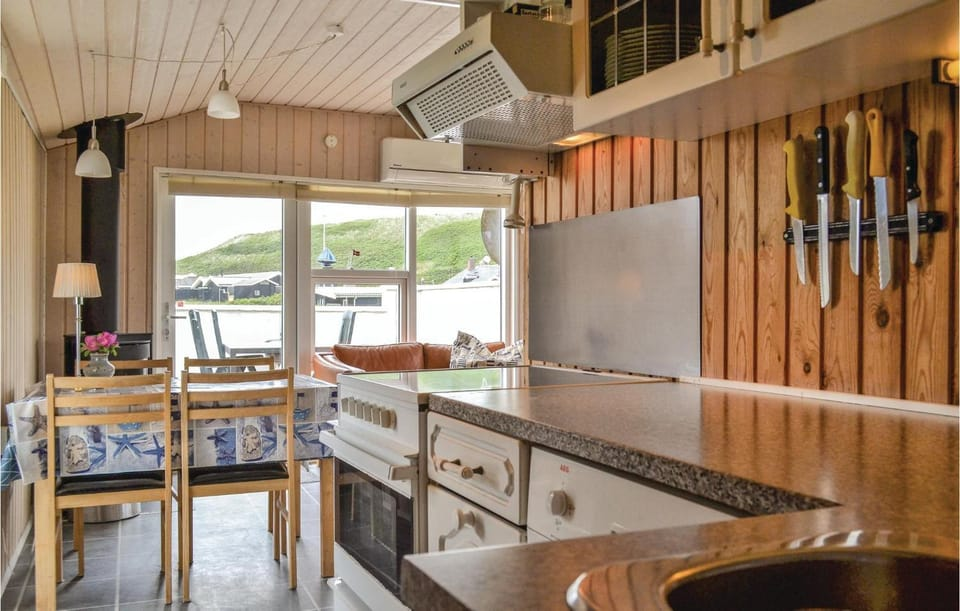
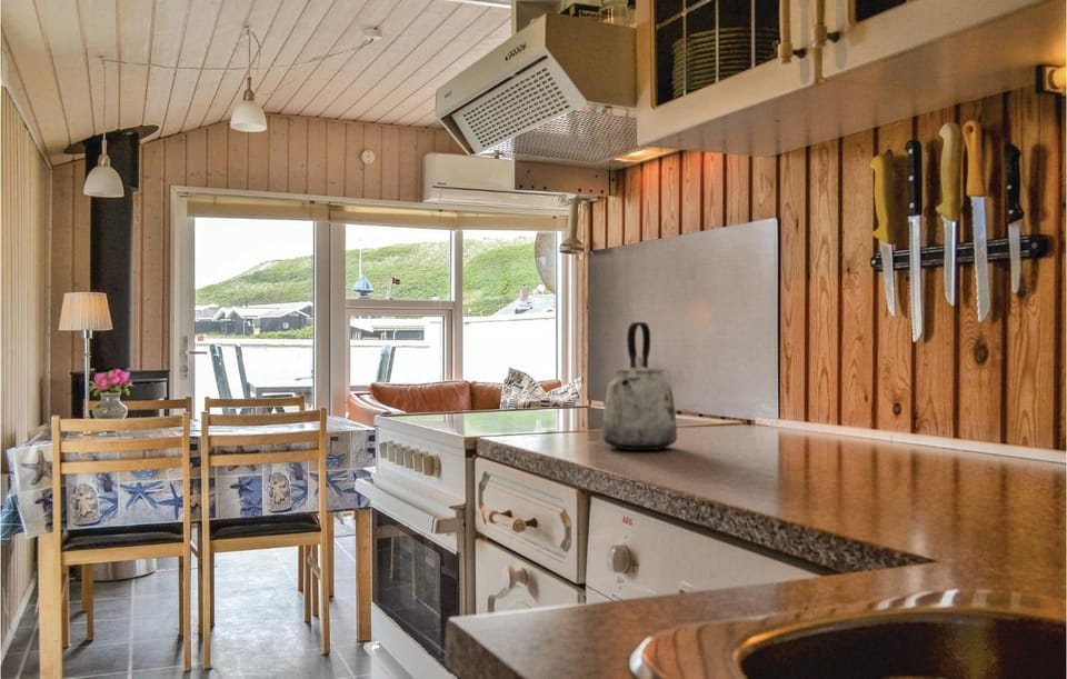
+ kettle (636, 386)
